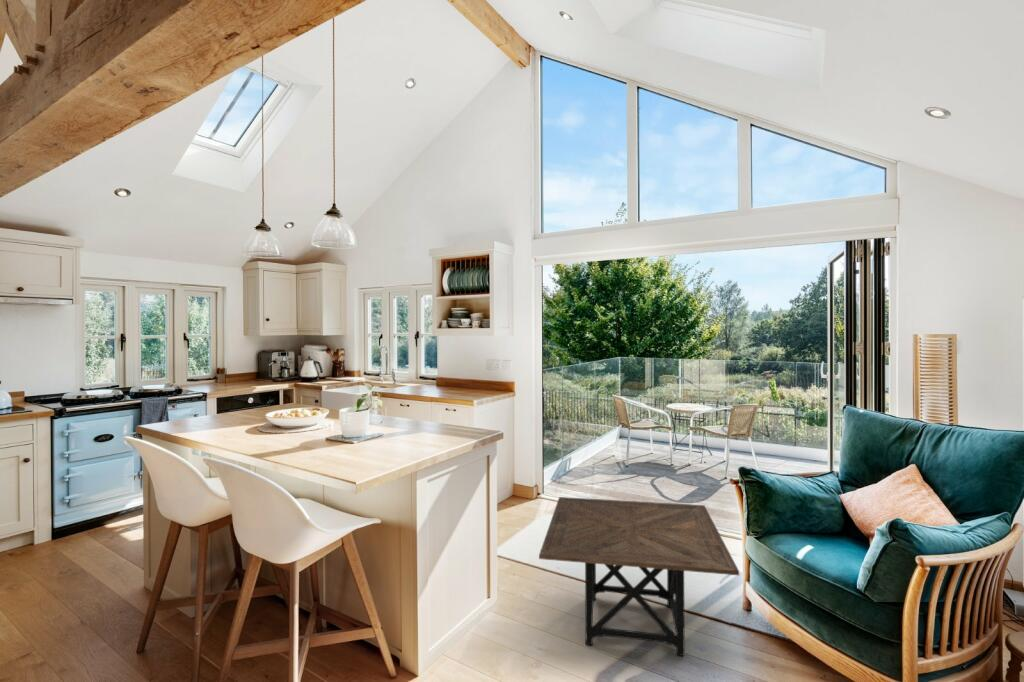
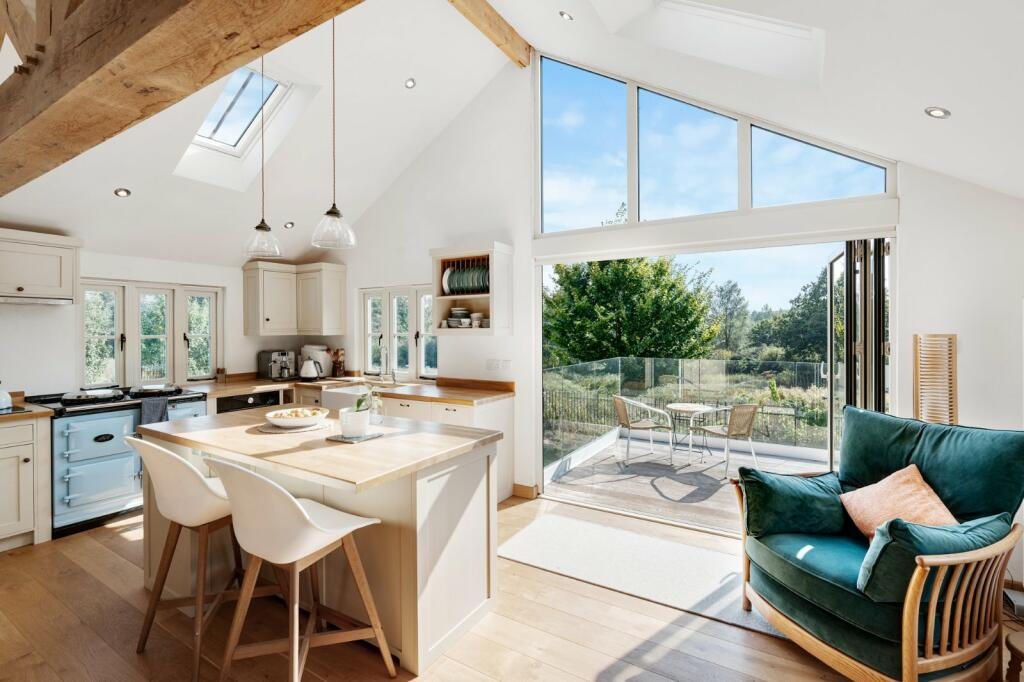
- side table (626, 580)
